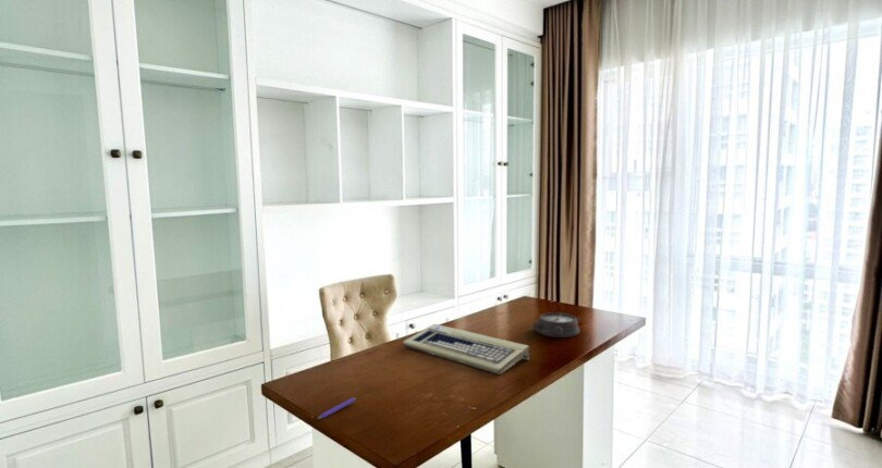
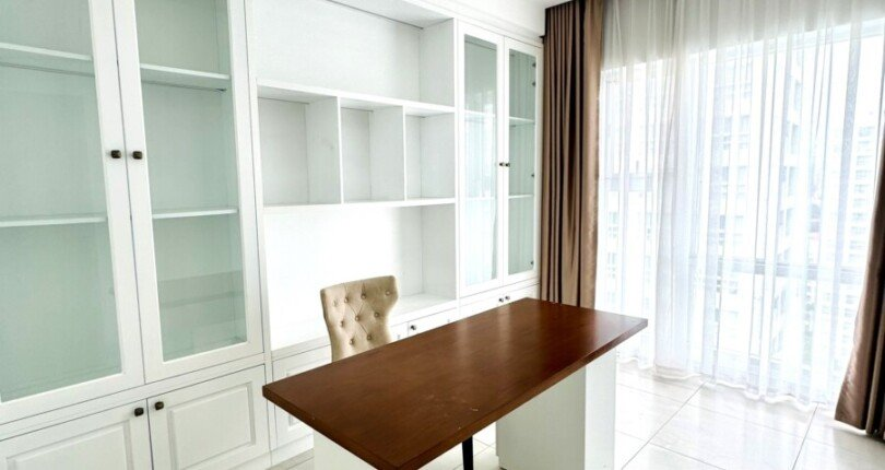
- pen (336, 408)
- computer keyboard (463, 345)
- alarm clock (555, 324)
